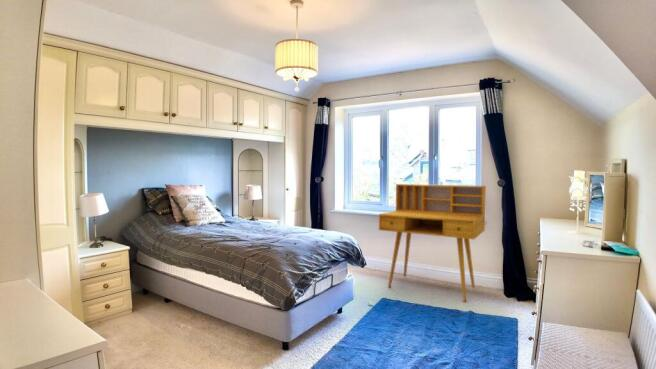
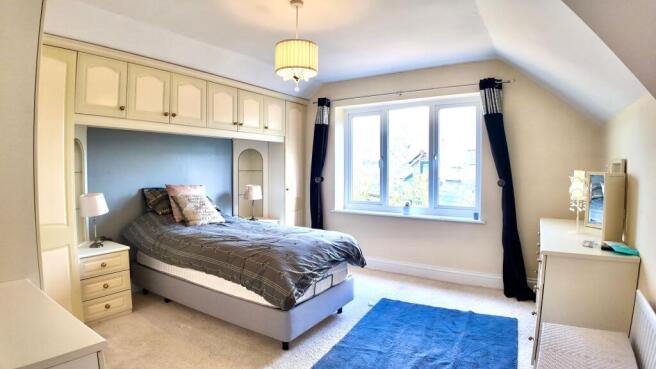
- desk (431, 234)
